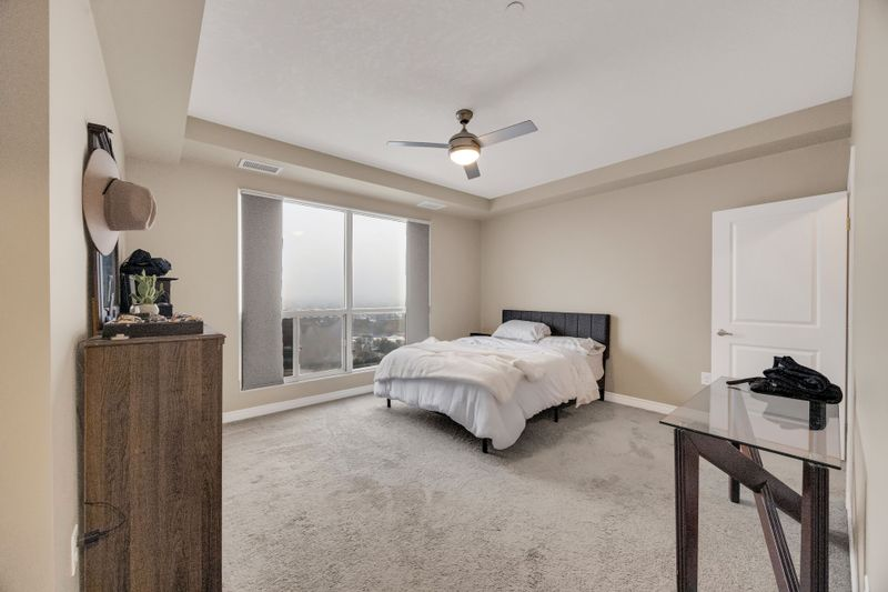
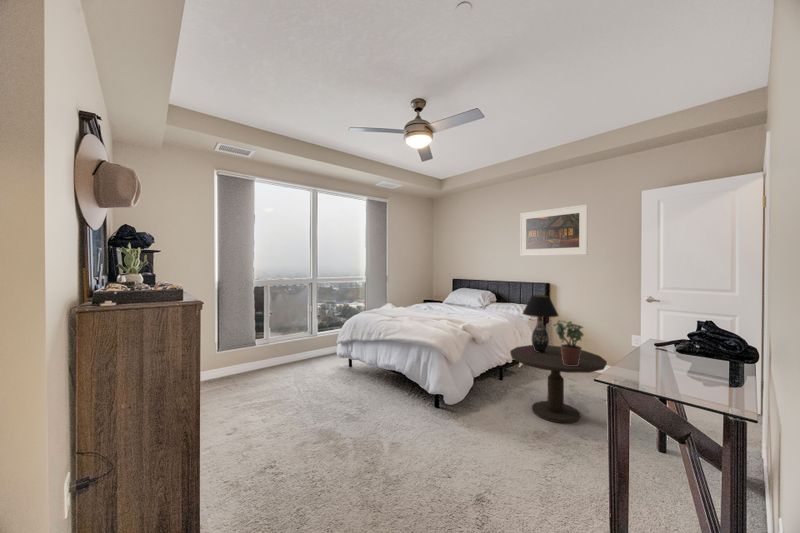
+ potted plant (569, 341)
+ side table (555, 384)
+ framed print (551, 232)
+ table lamp (540, 323)
